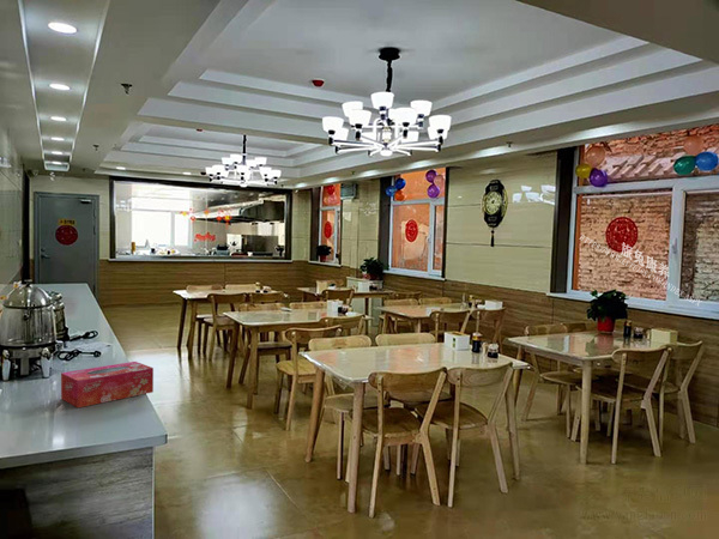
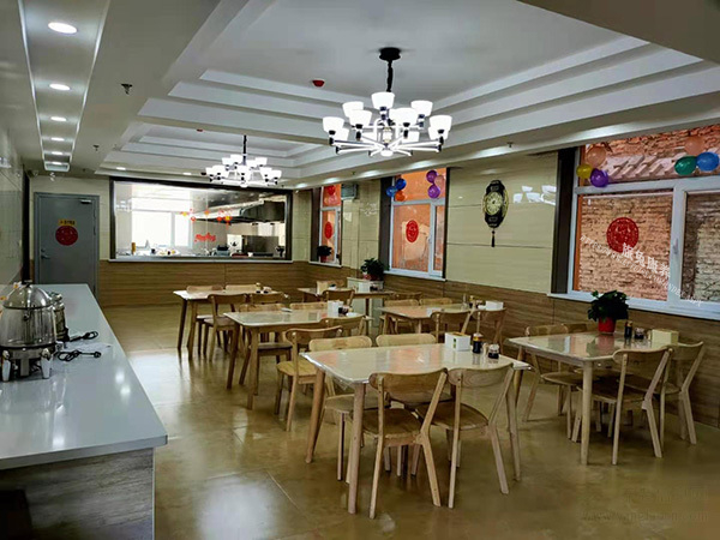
- tissue box (108, 382)
